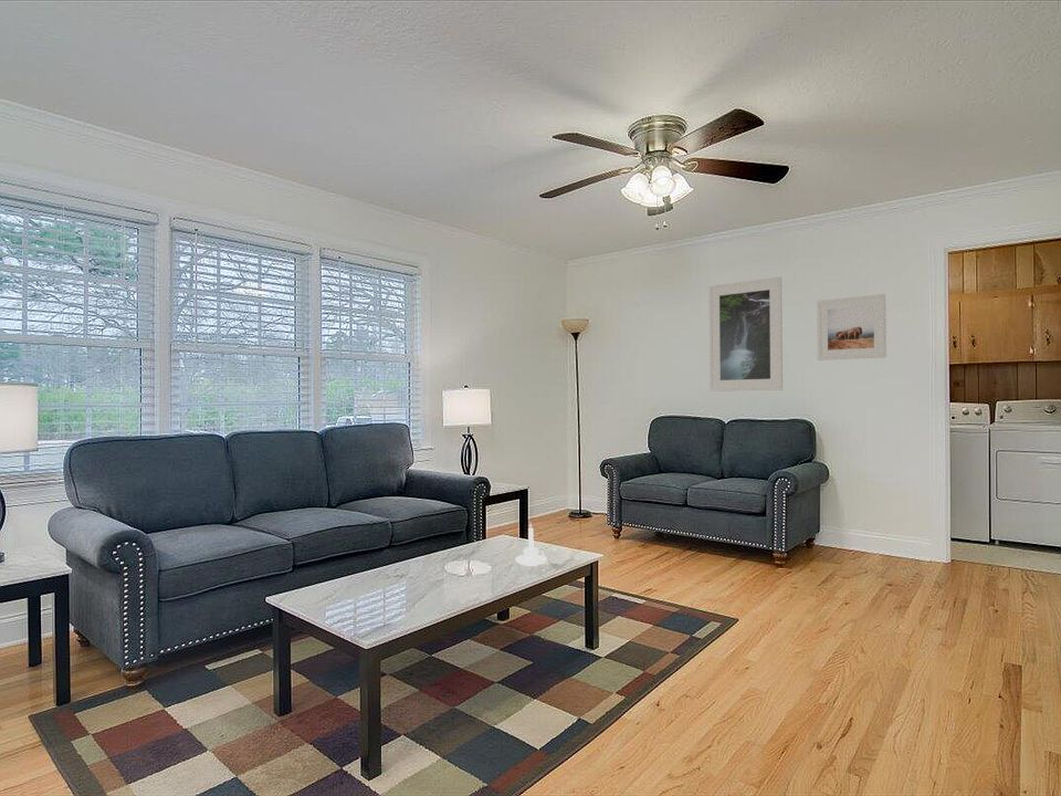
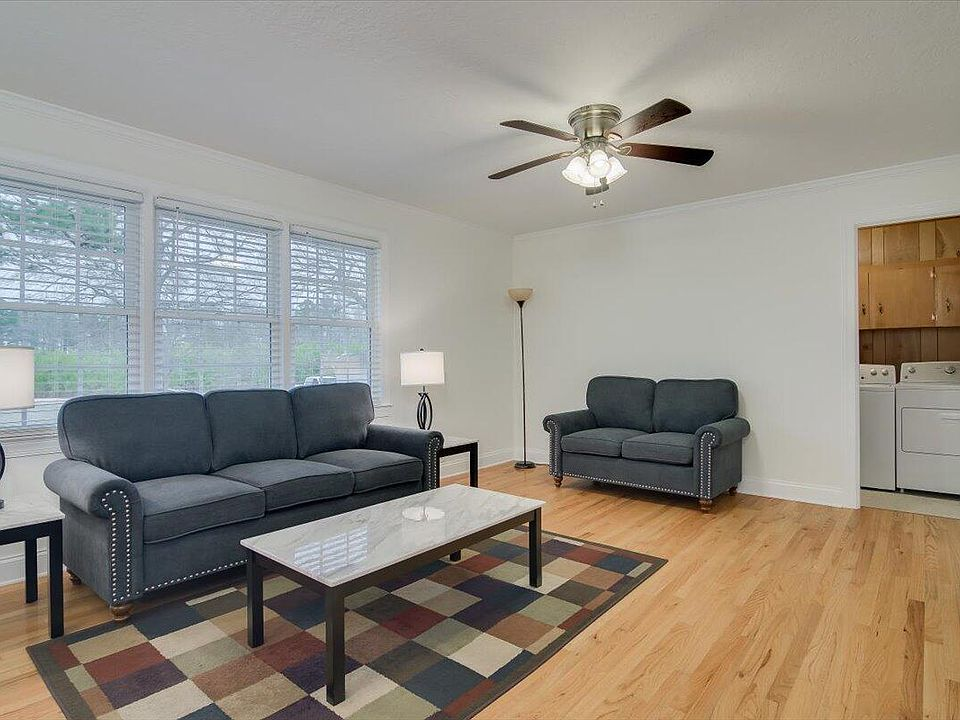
- candle holder (530, 542)
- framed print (744, 336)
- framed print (850, 327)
